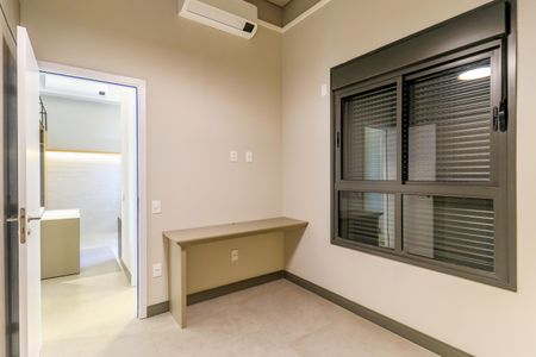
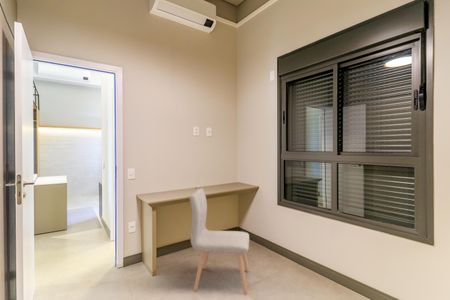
+ chair (221, 235)
